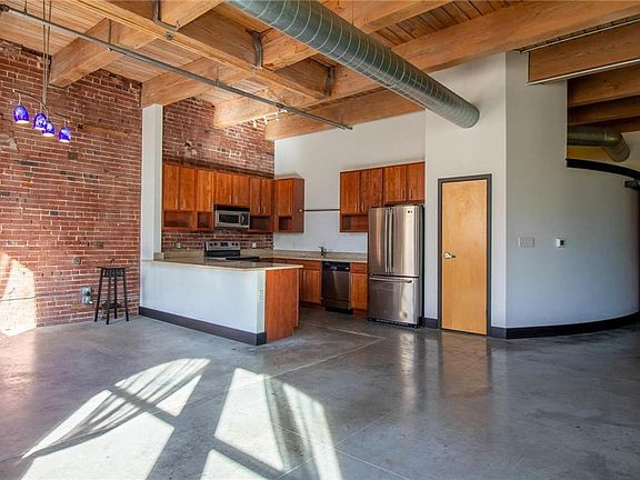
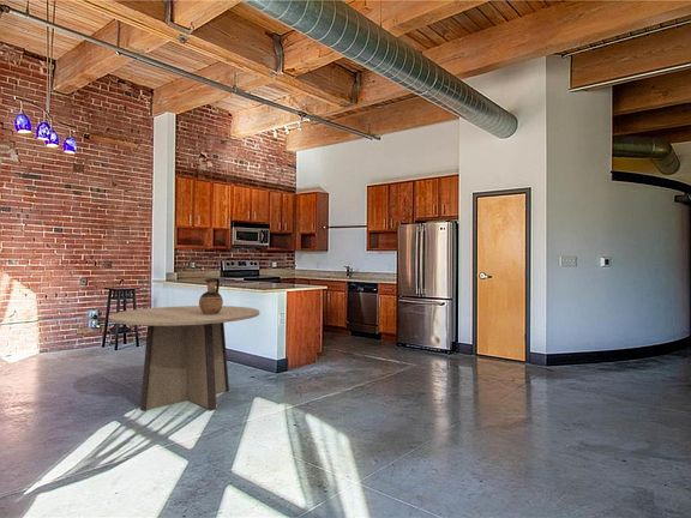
+ dining table (187, 356)
+ ceramic jug (210, 295)
